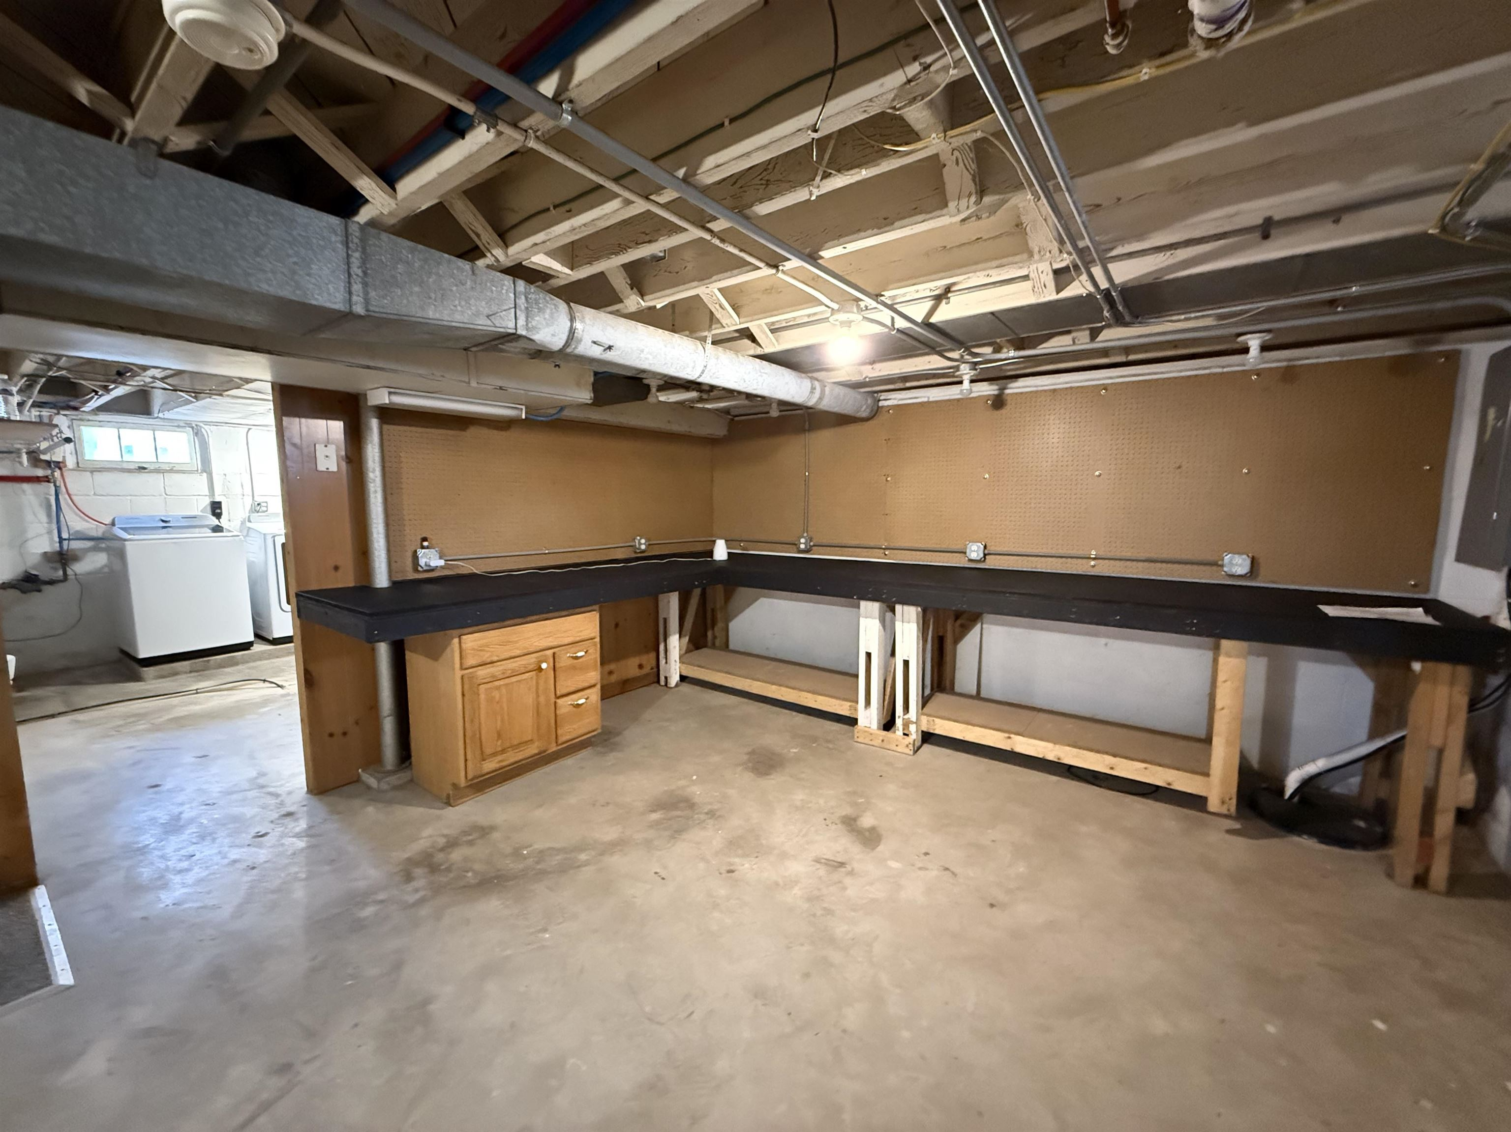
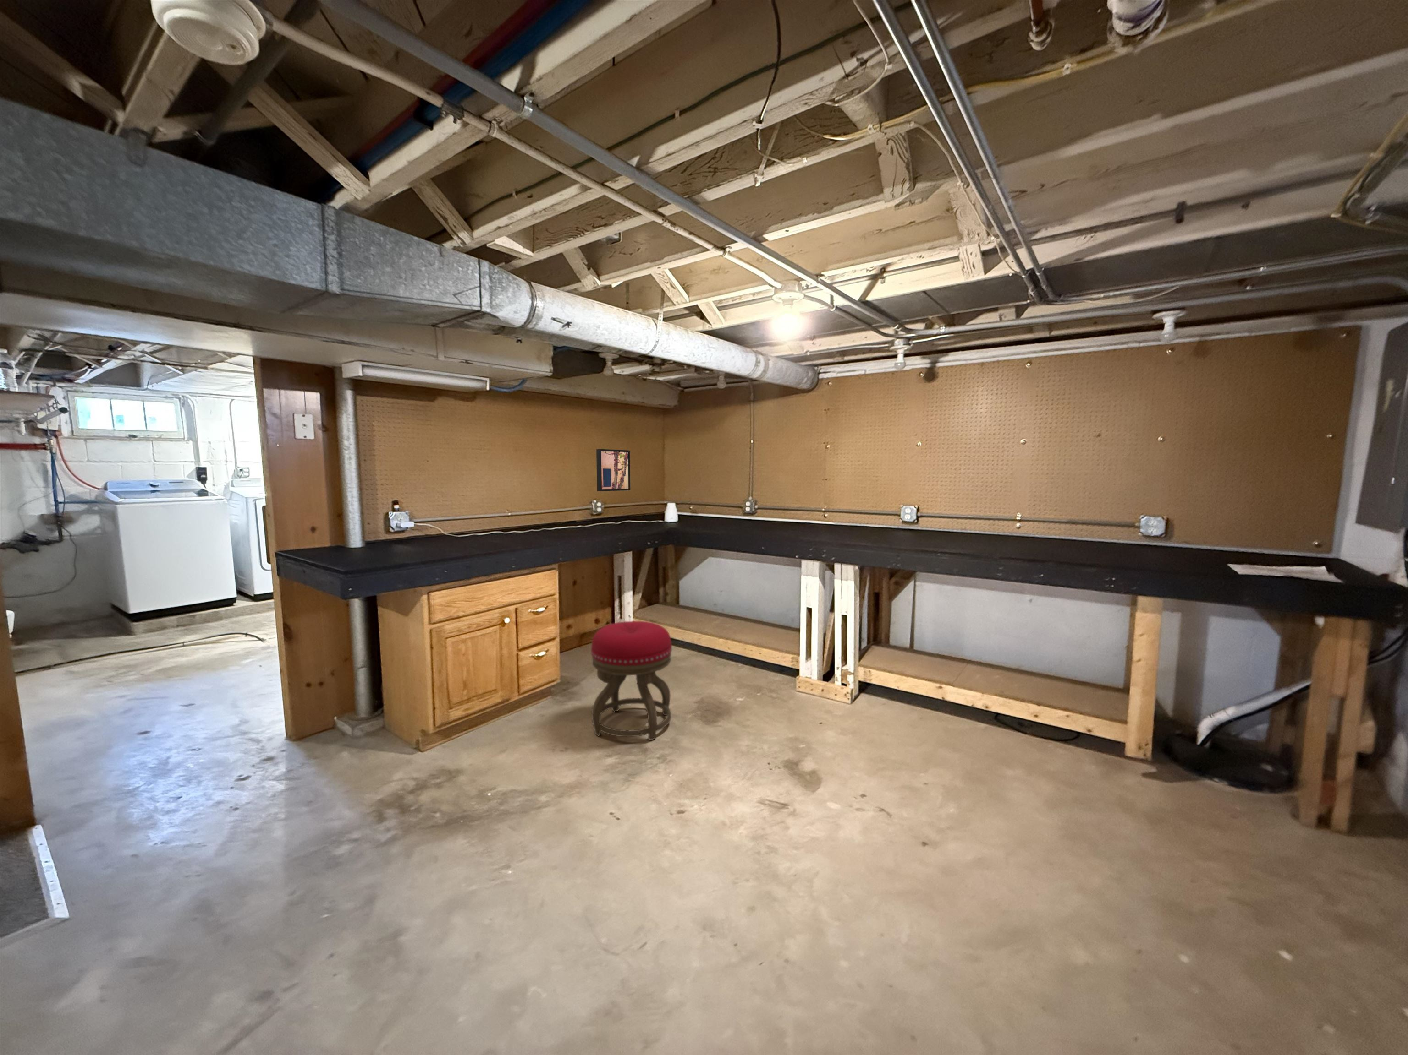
+ stool (632, 675)
+ wall art (614, 470)
